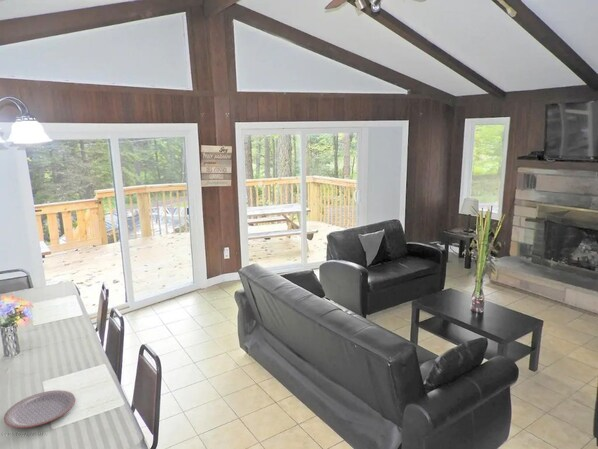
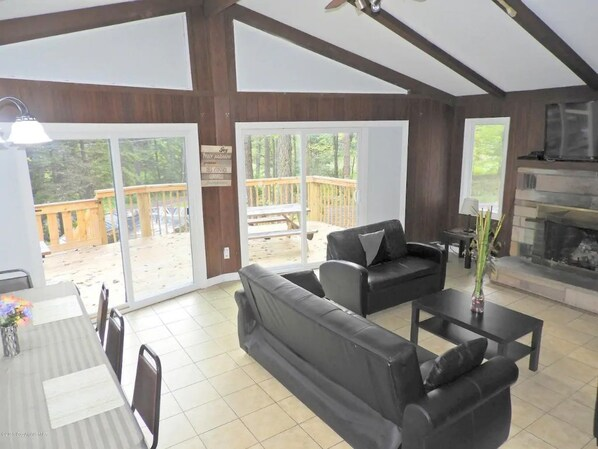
- plate (41, 409)
